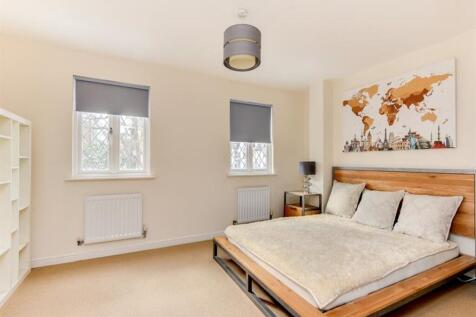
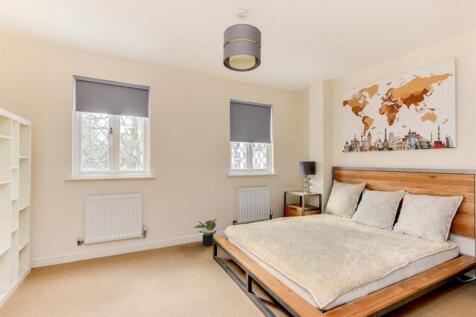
+ potted plant (207, 231)
